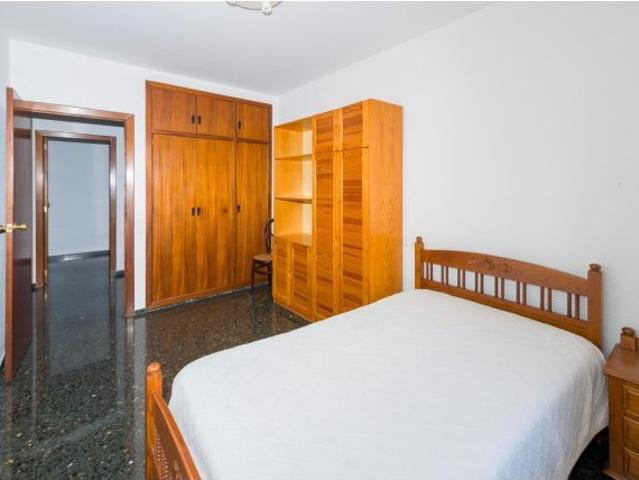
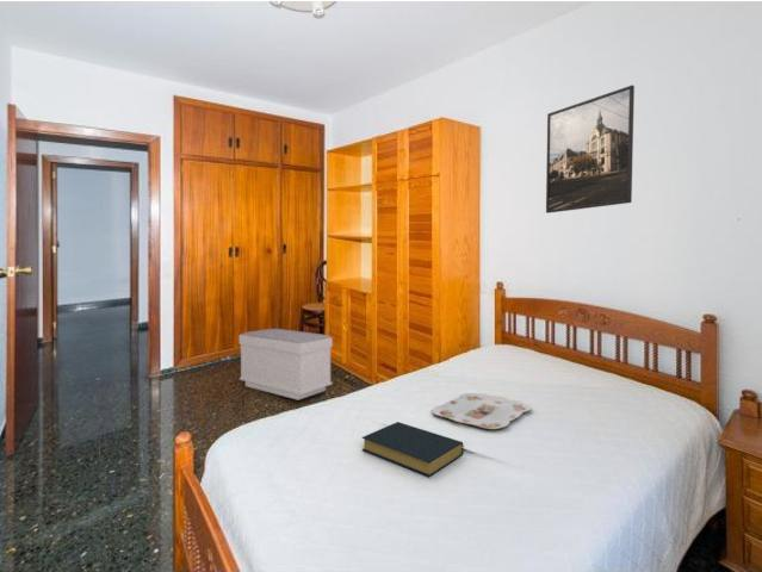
+ bench (285, 360)
+ hardback book (411, 446)
+ serving tray (482, 409)
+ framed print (586, 154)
